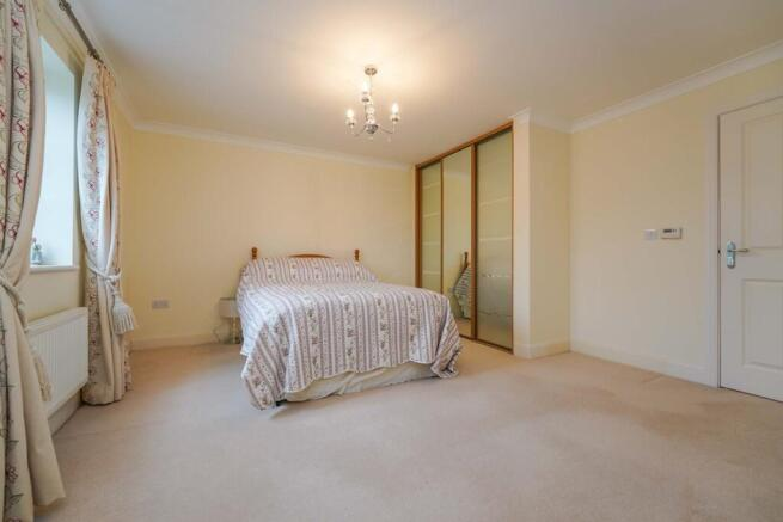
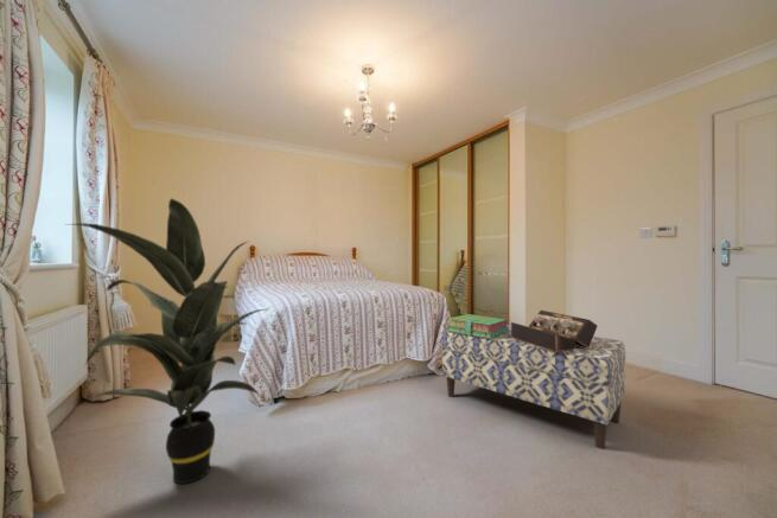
+ decorative box (552, 328)
+ indoor plant (178, 343)
+ stack of books (477, 325)
+ bench (526, 371)
